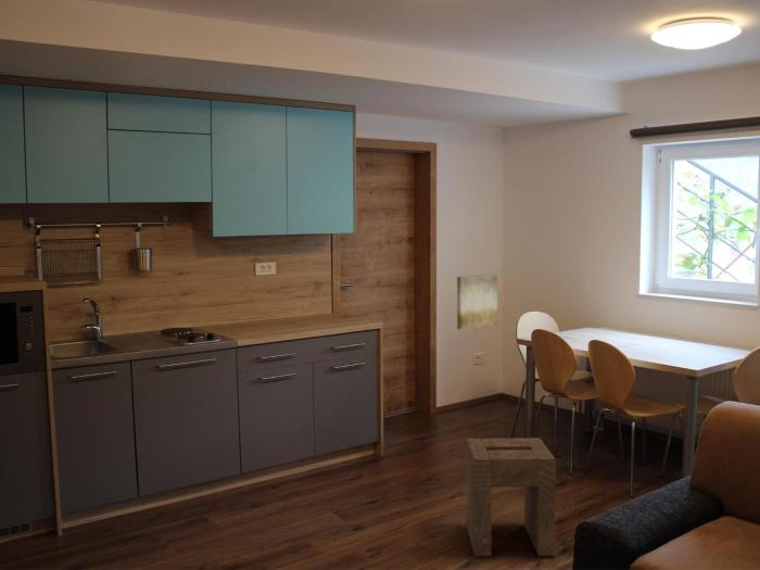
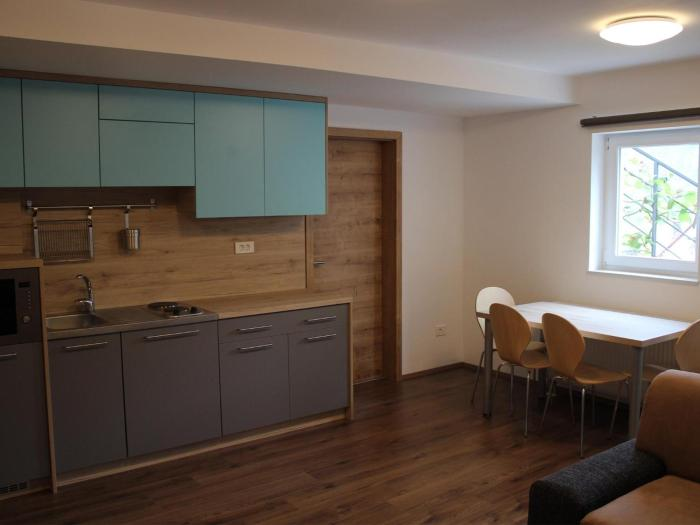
- stool (508, 485)
- wall art (477, 301)
